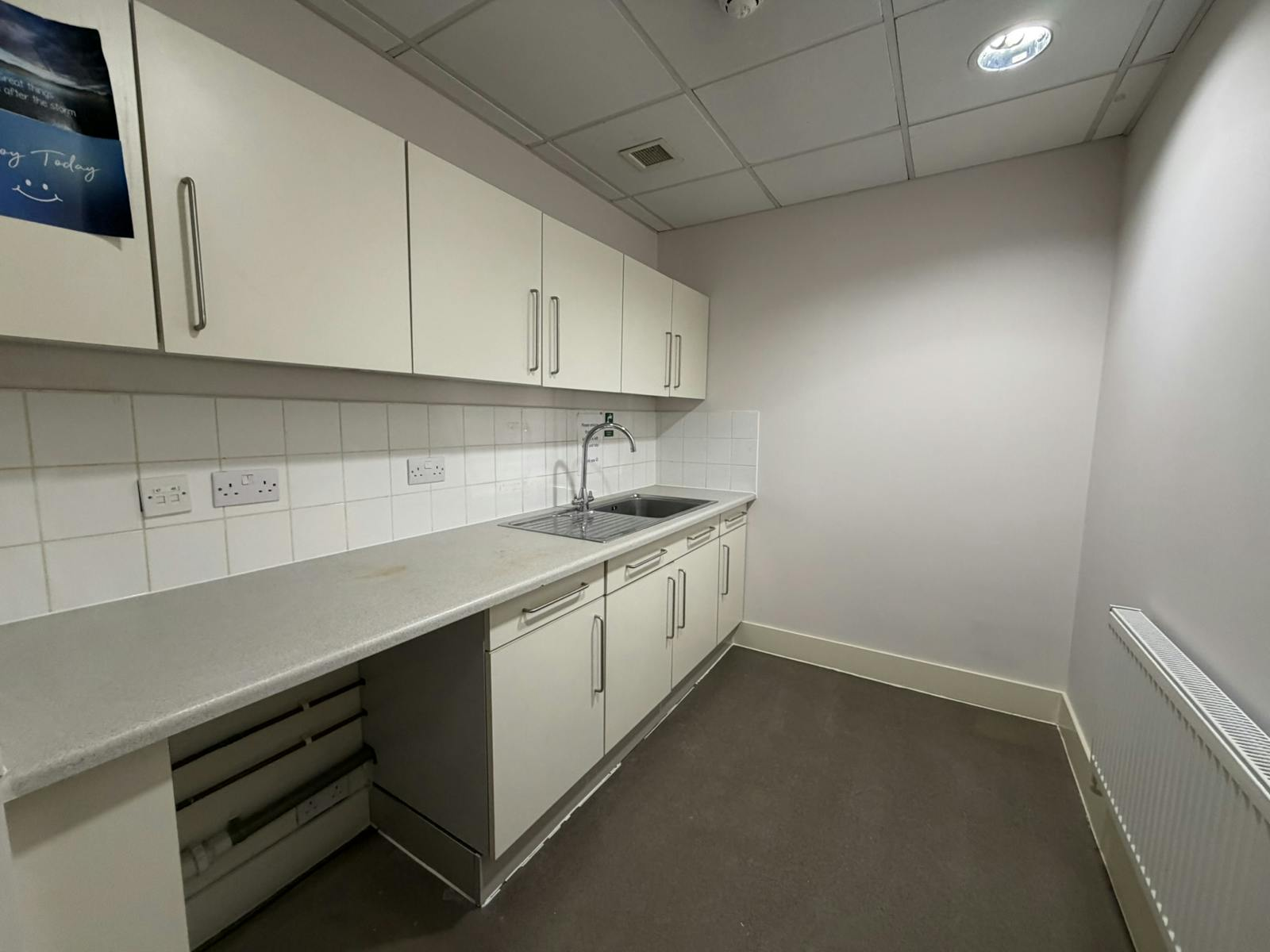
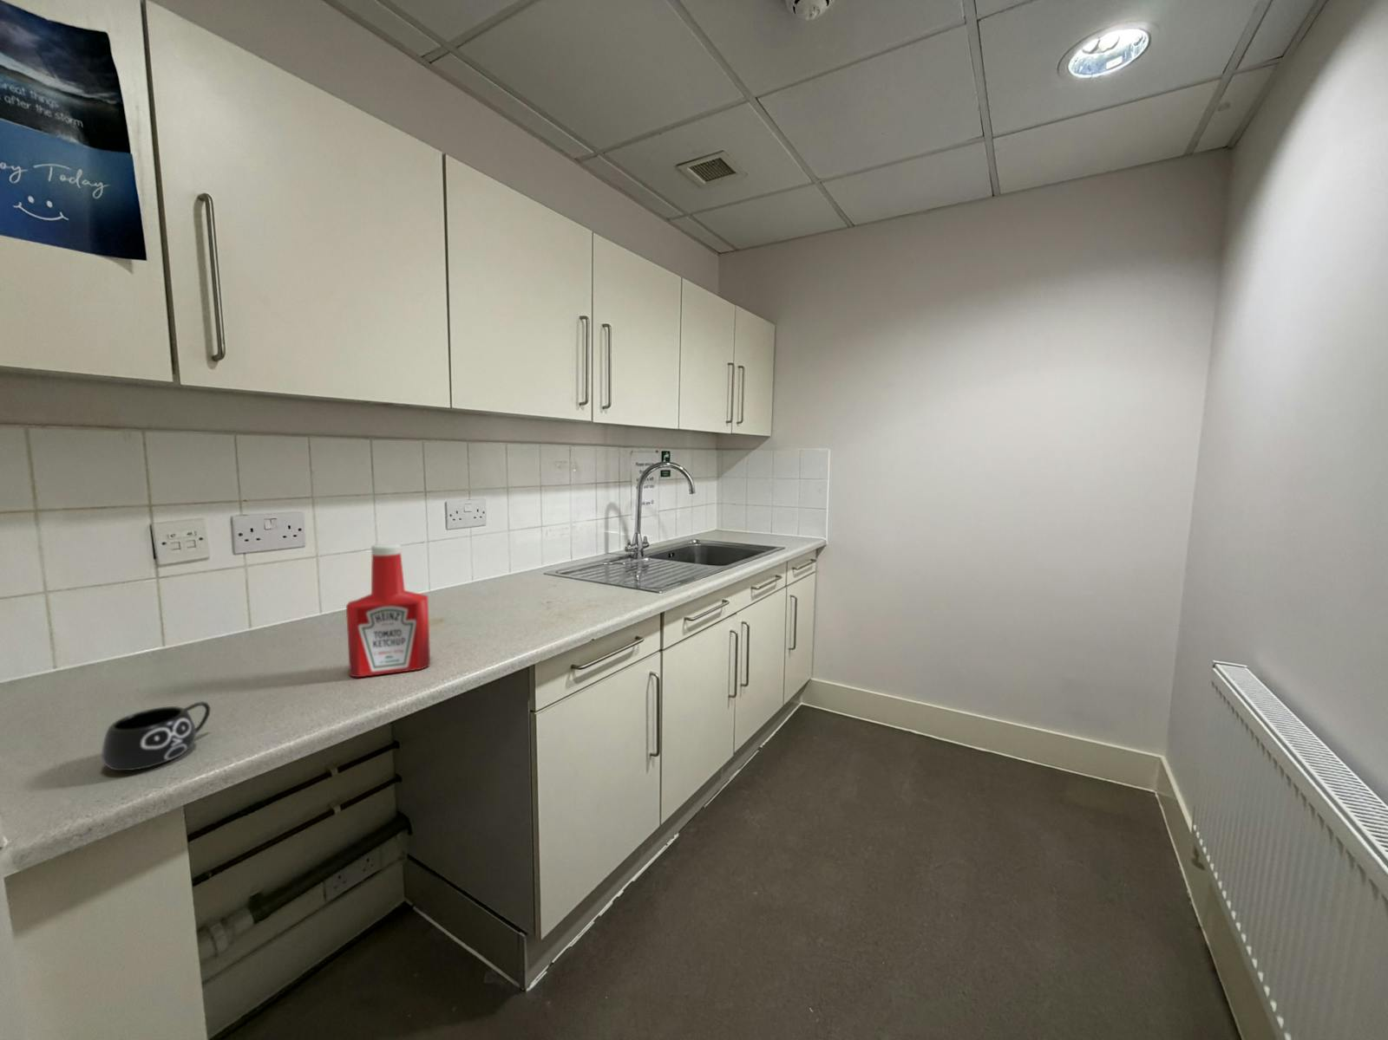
+ mug (162, 732)
+ soap bottle (389, 606)
